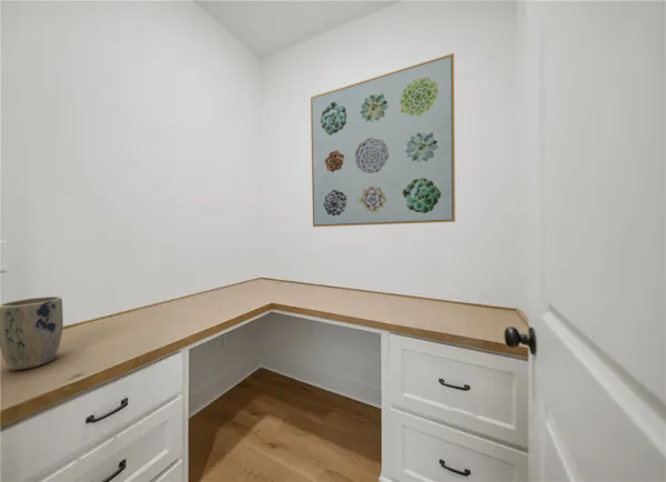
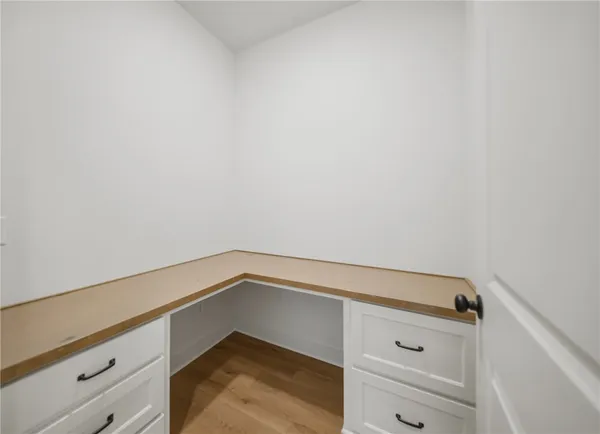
- wall art (374, 151)
- plant pot (32, 331)
